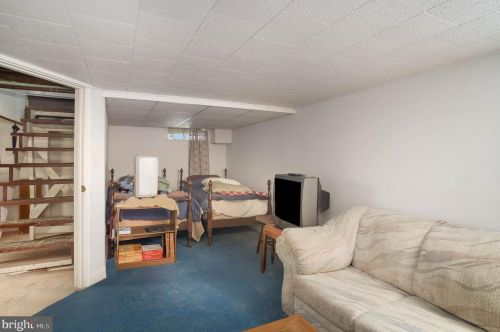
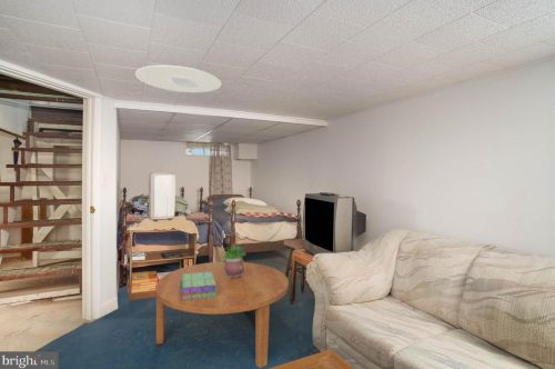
+ potted plant (233, 259)
+ stack of books (198, 285)
+ ceiling light (180, 76)
+ coffee table (223, 308)
